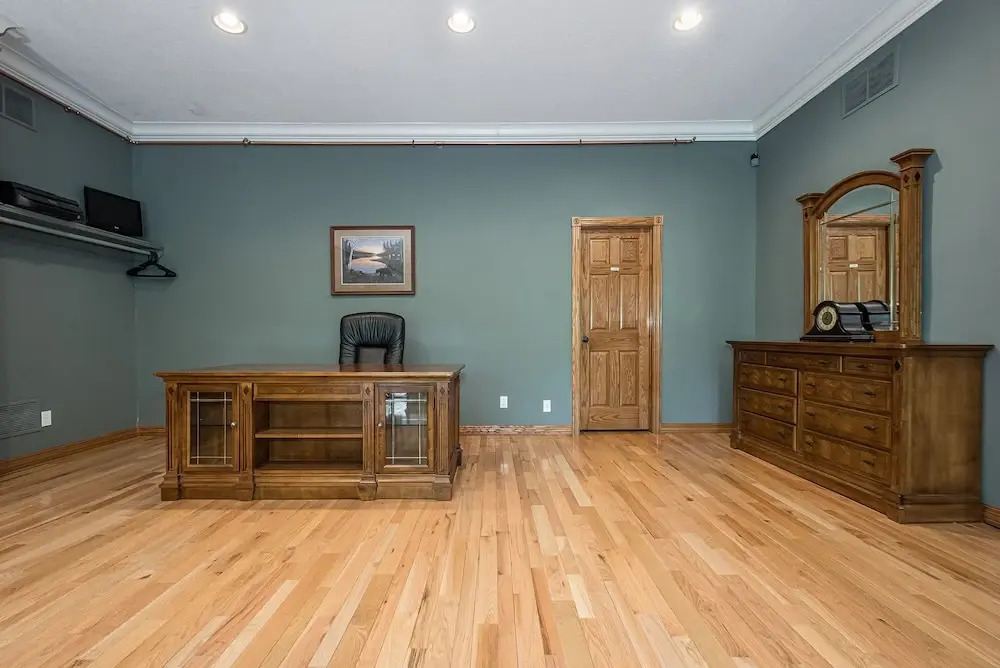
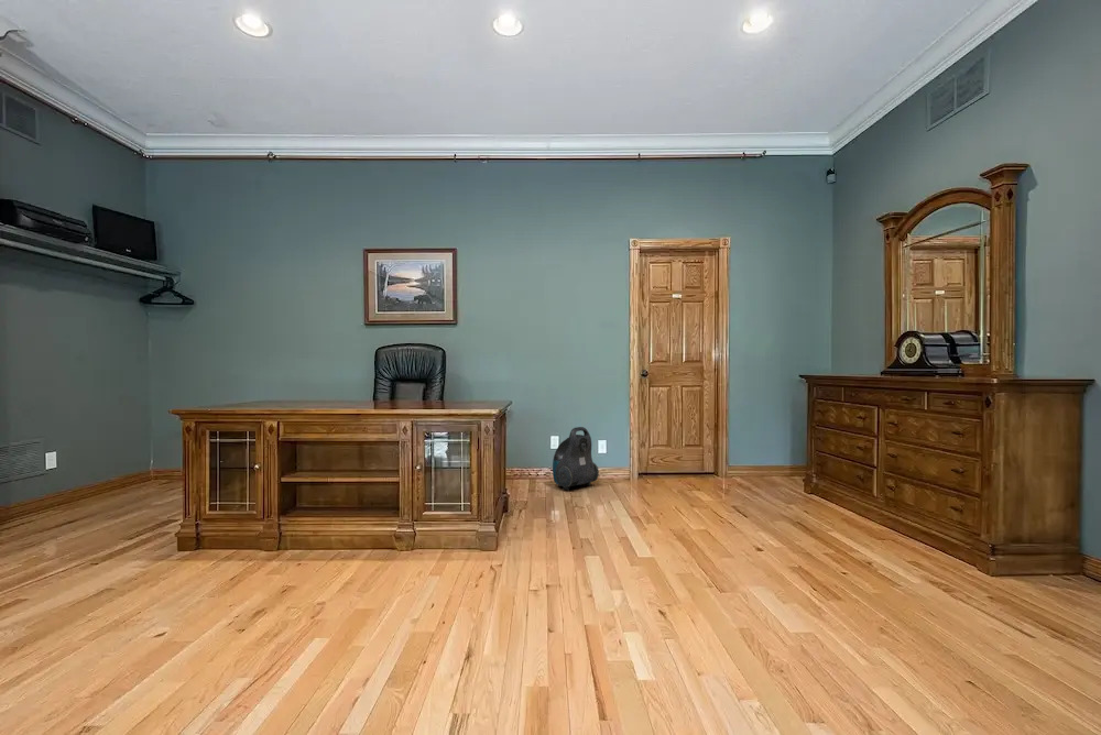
+ vacuum cleaner (574, 456)
